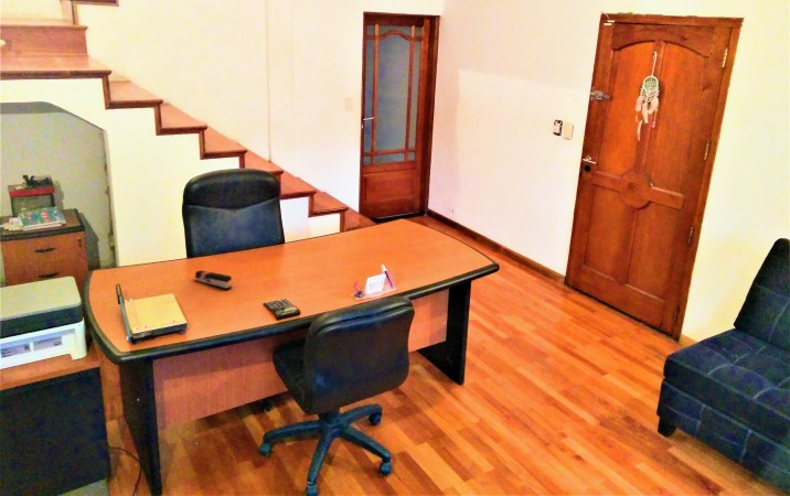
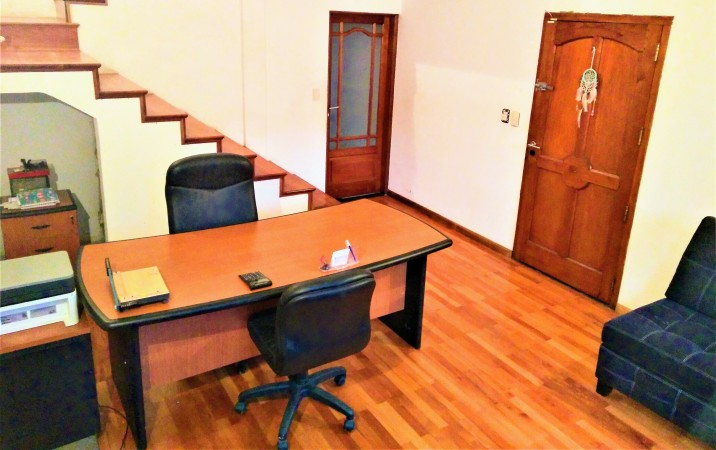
- stapler (213, 278)
